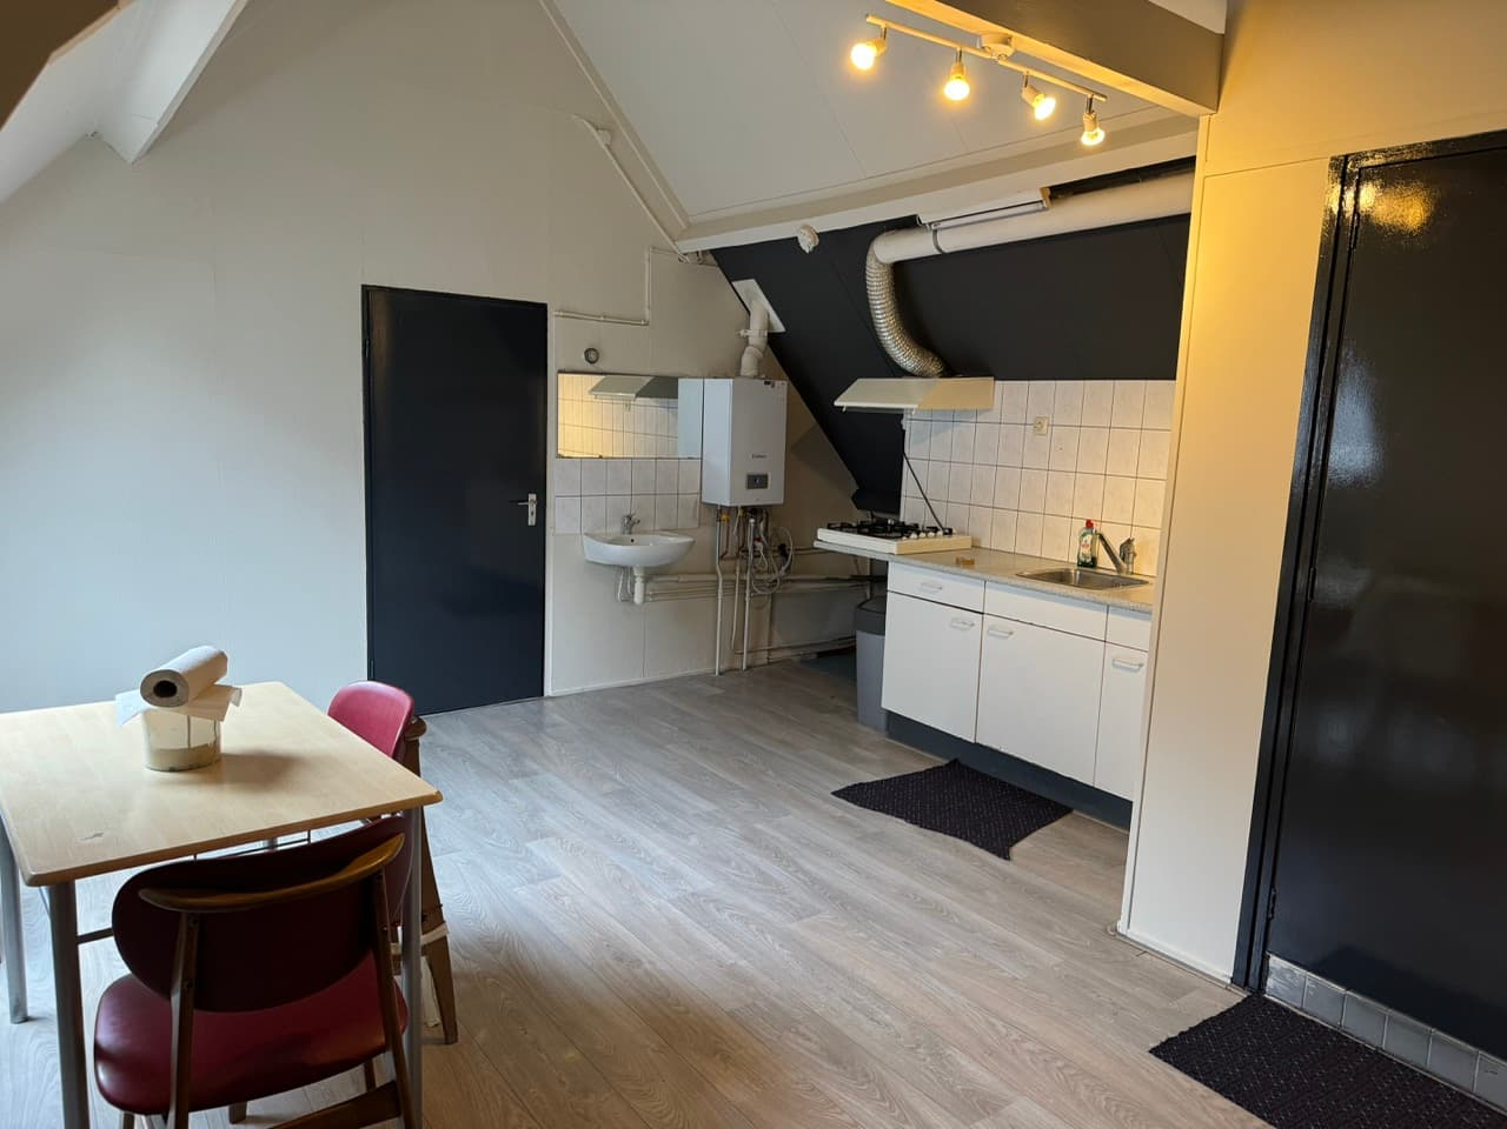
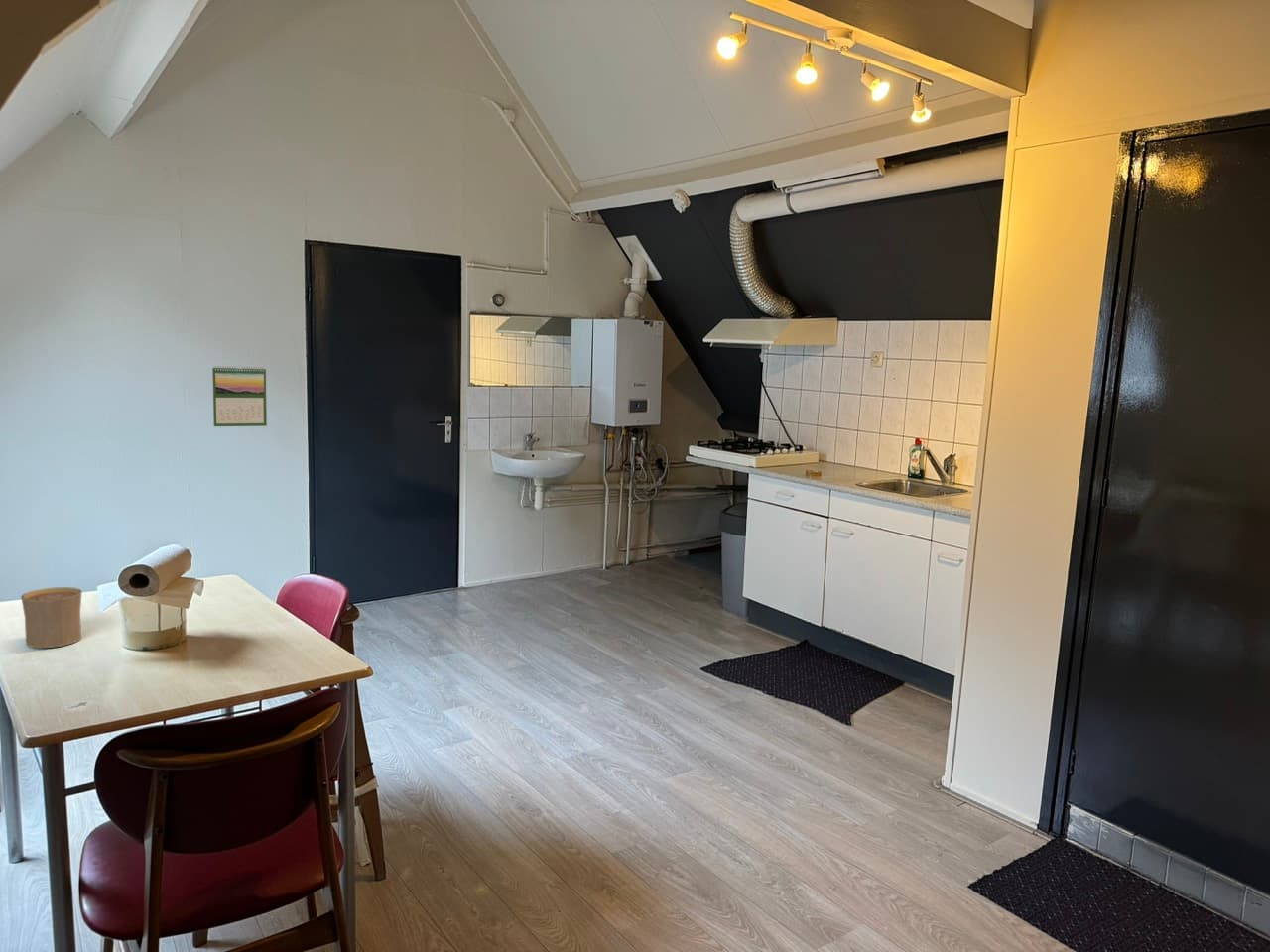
+ calendar (240, 396)
+ cup (53, 617)
